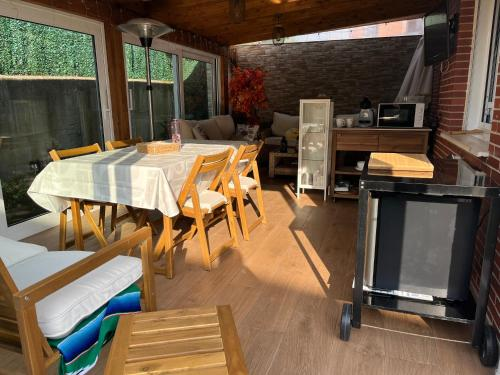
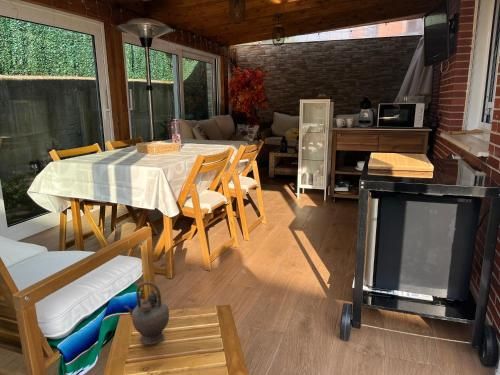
+ teapot (146, 310)
